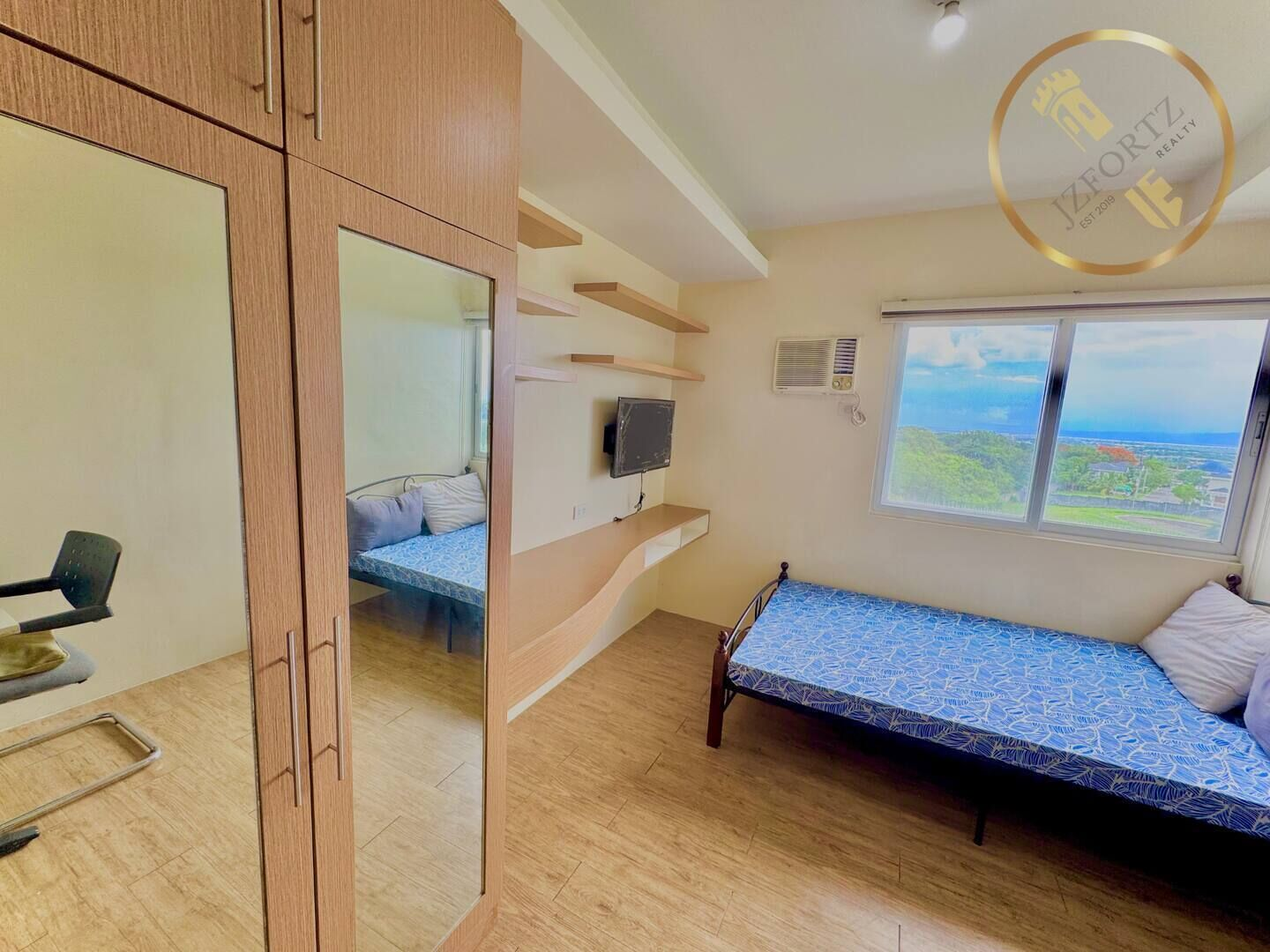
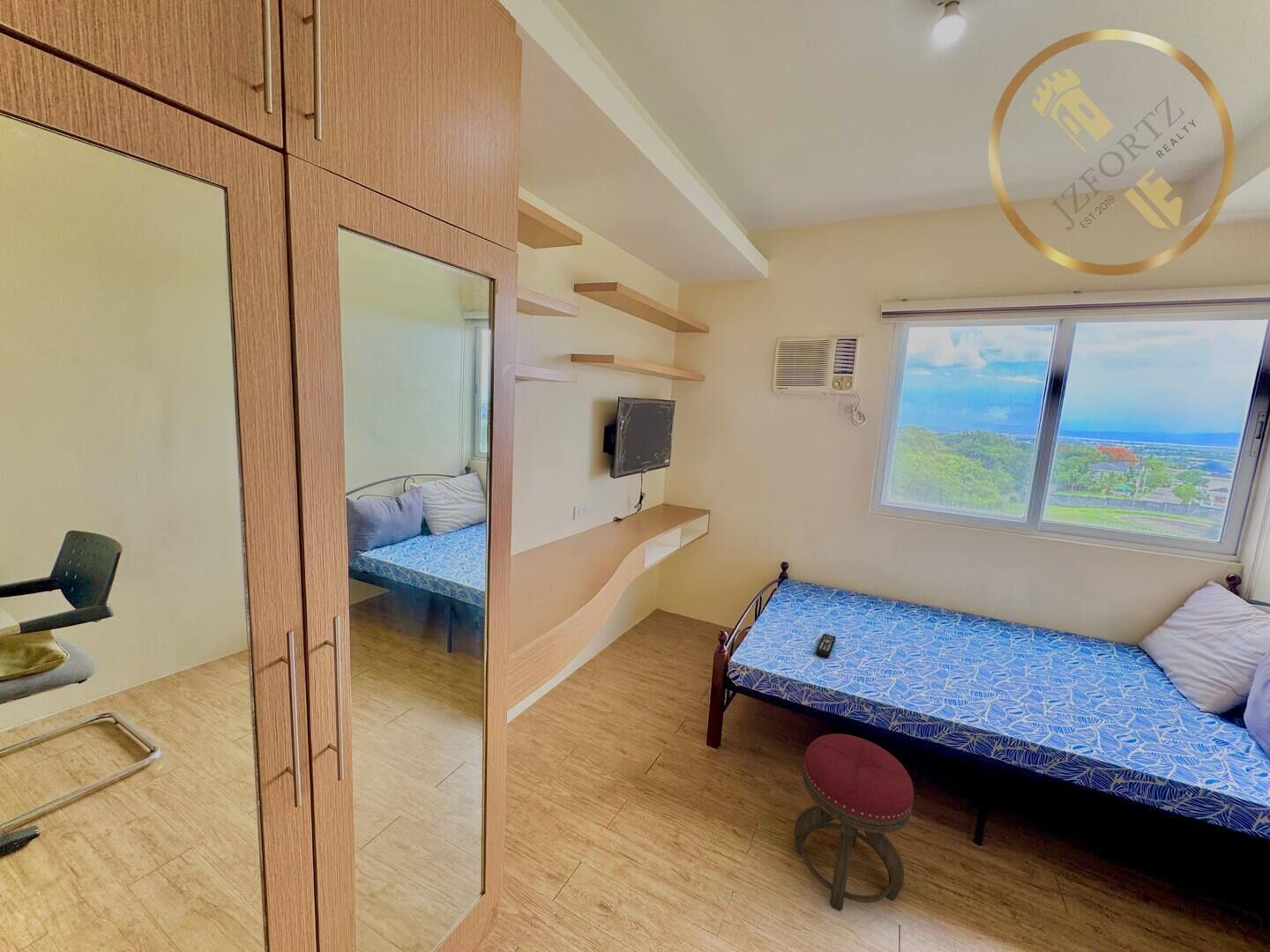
+ stool (851, 815)
+ remote control (826, 645)
